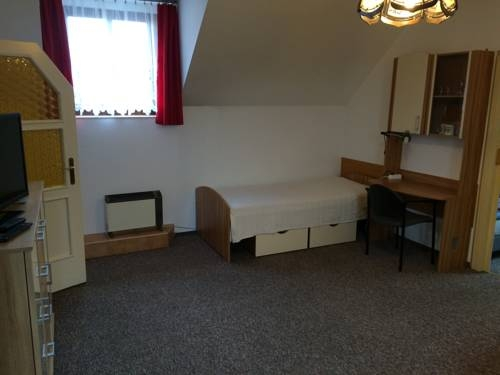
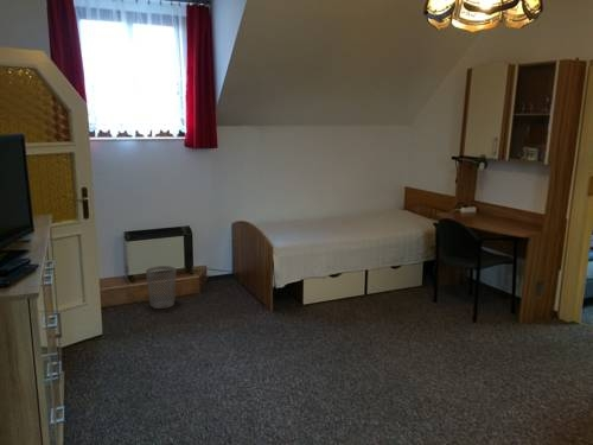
+ wastebasket (161, 287)
